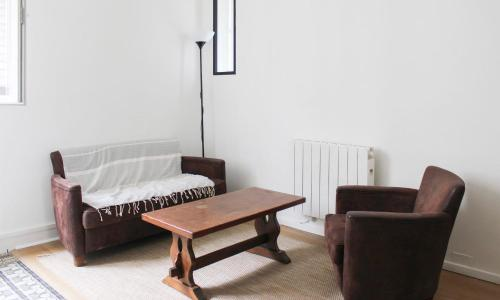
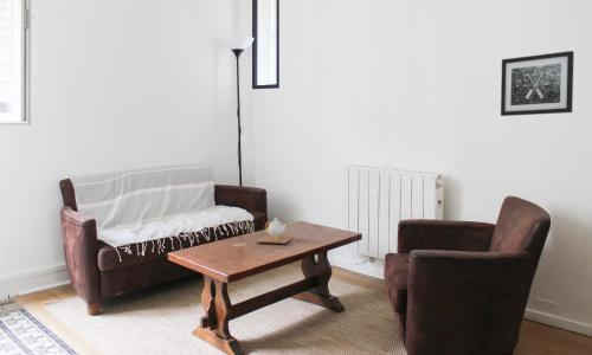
+ wall art (535, 84)
+ teapot (275, 228)
